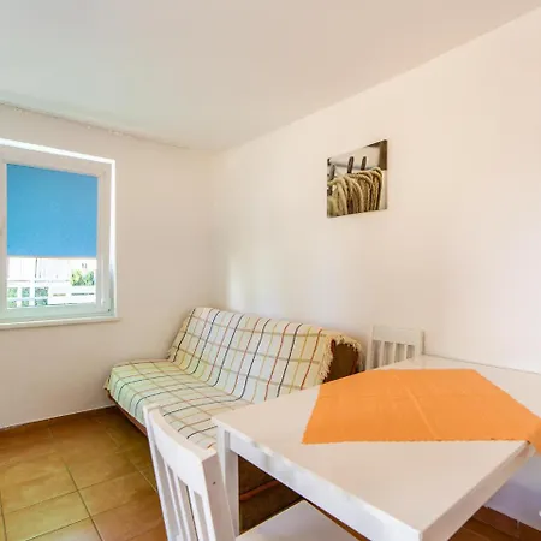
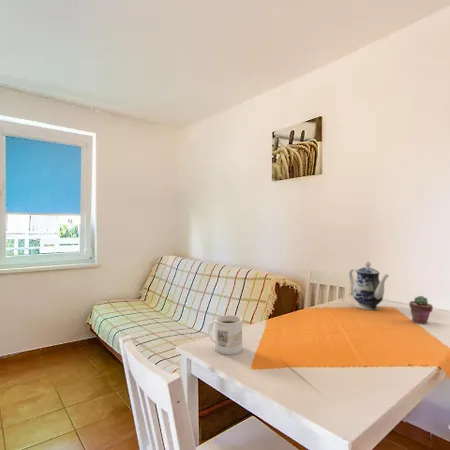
+ teapot (367, 284)
+ mug (226, 333)
+ potted succulent (420, 308)
